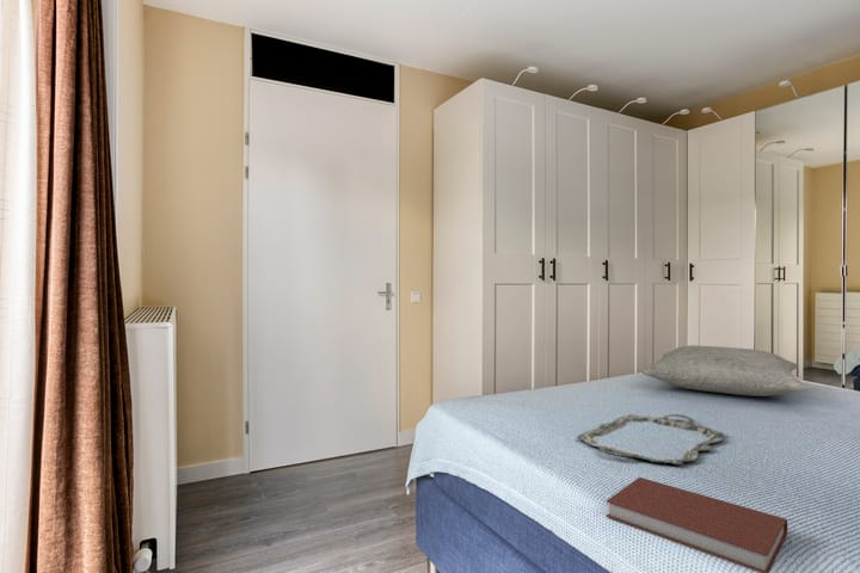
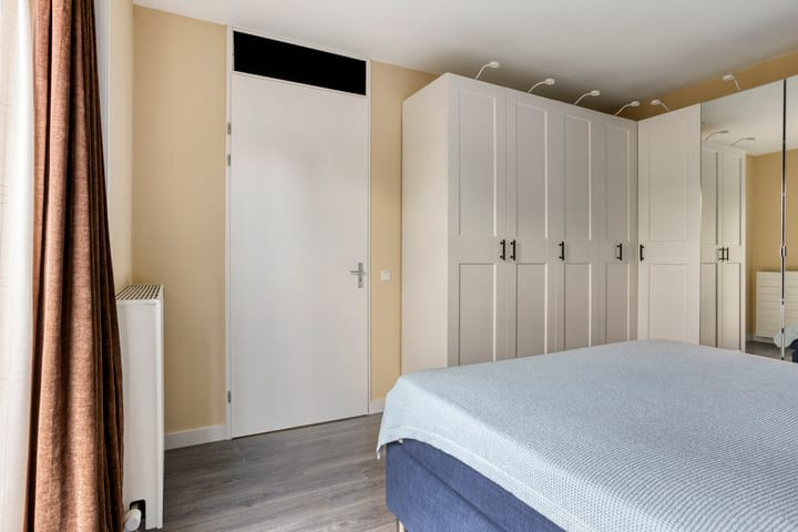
- pillow (721, 368)
- book (693, 517)
- serving tray (658, 424)
